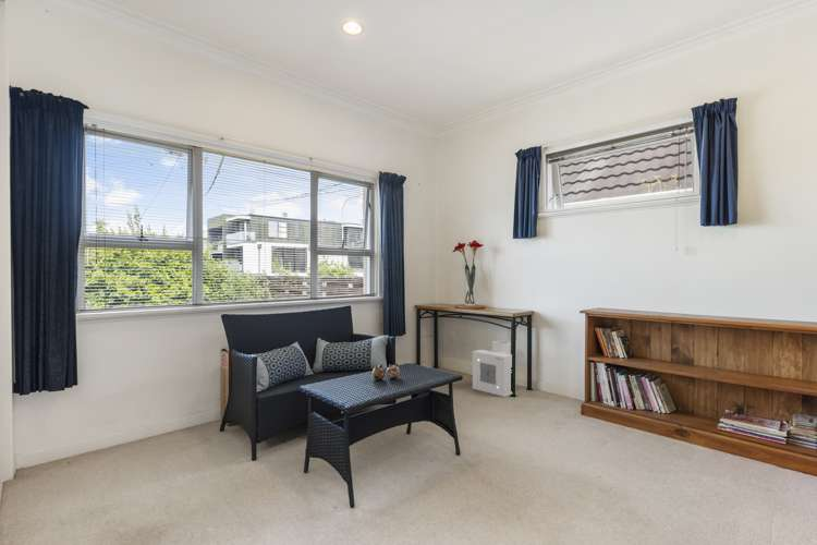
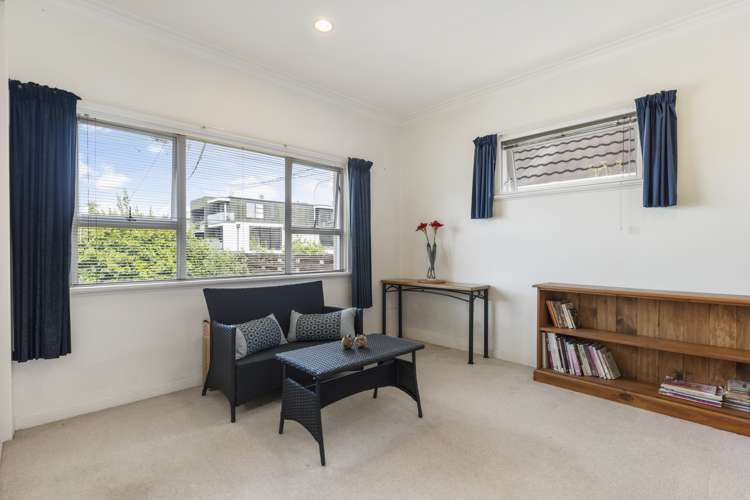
- air purifier (500, 365)
